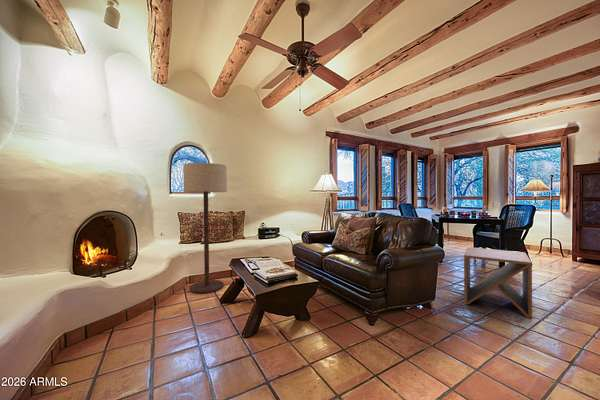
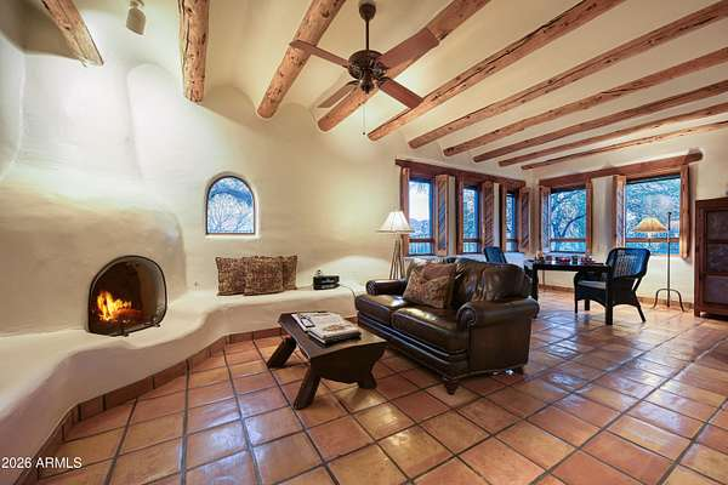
- floor lamp (206, 226)
- side table (495, 278)
